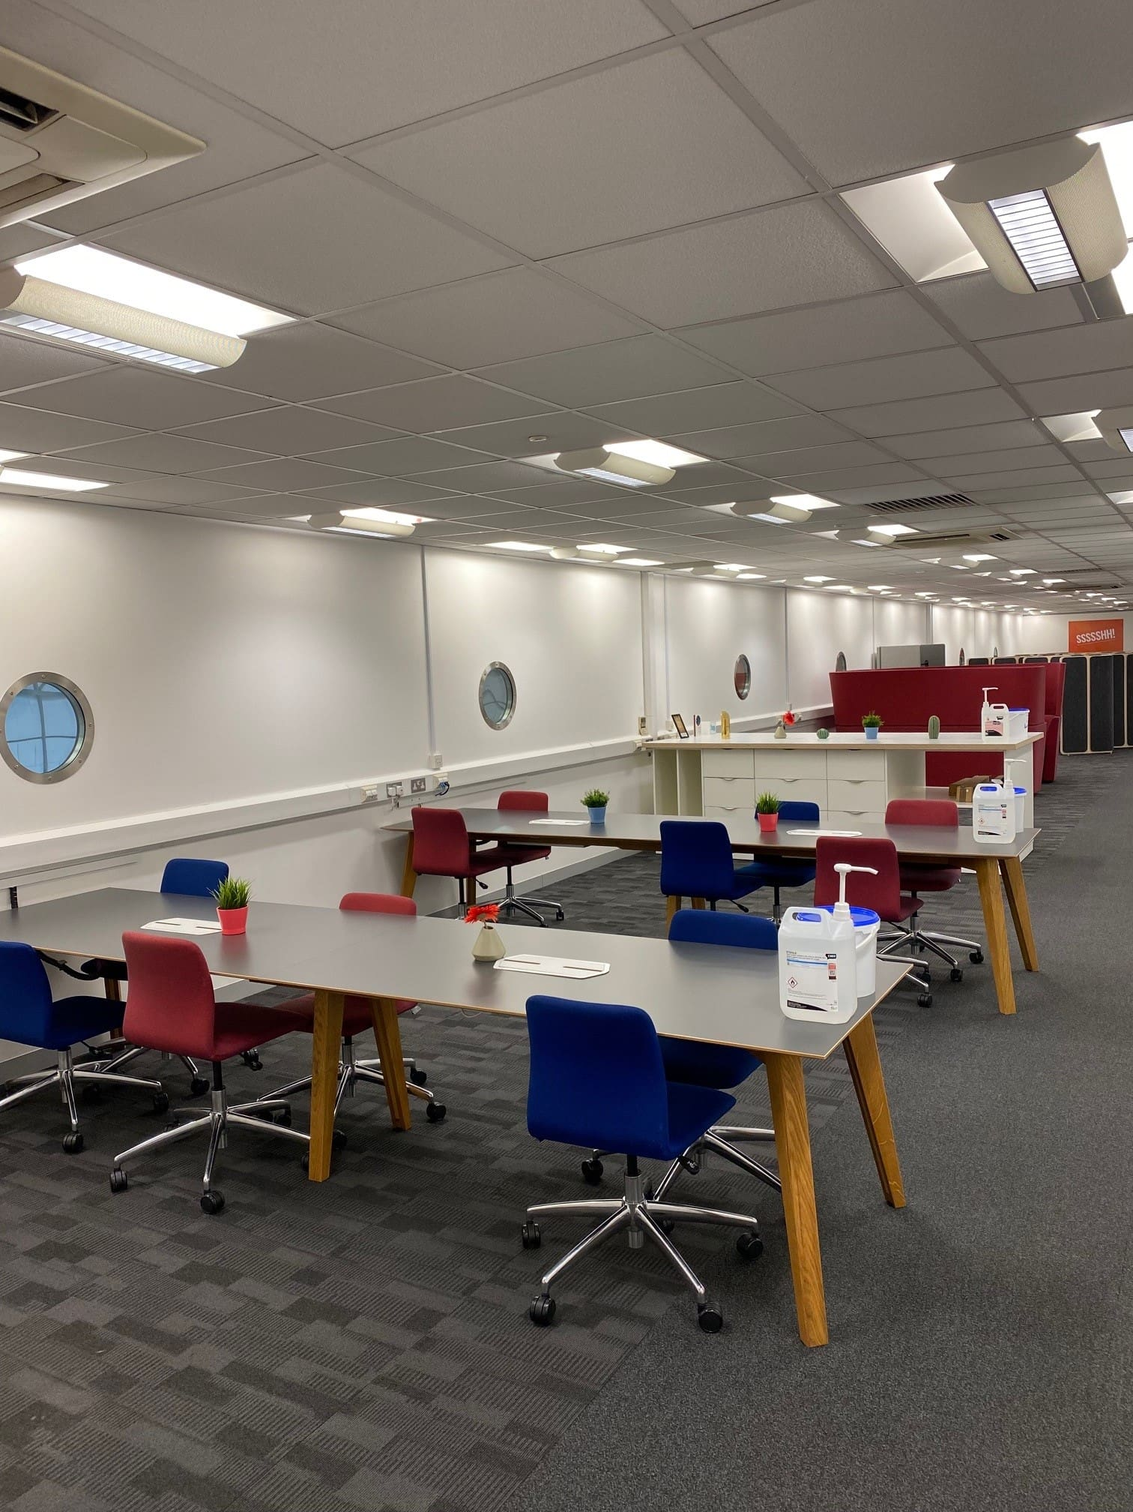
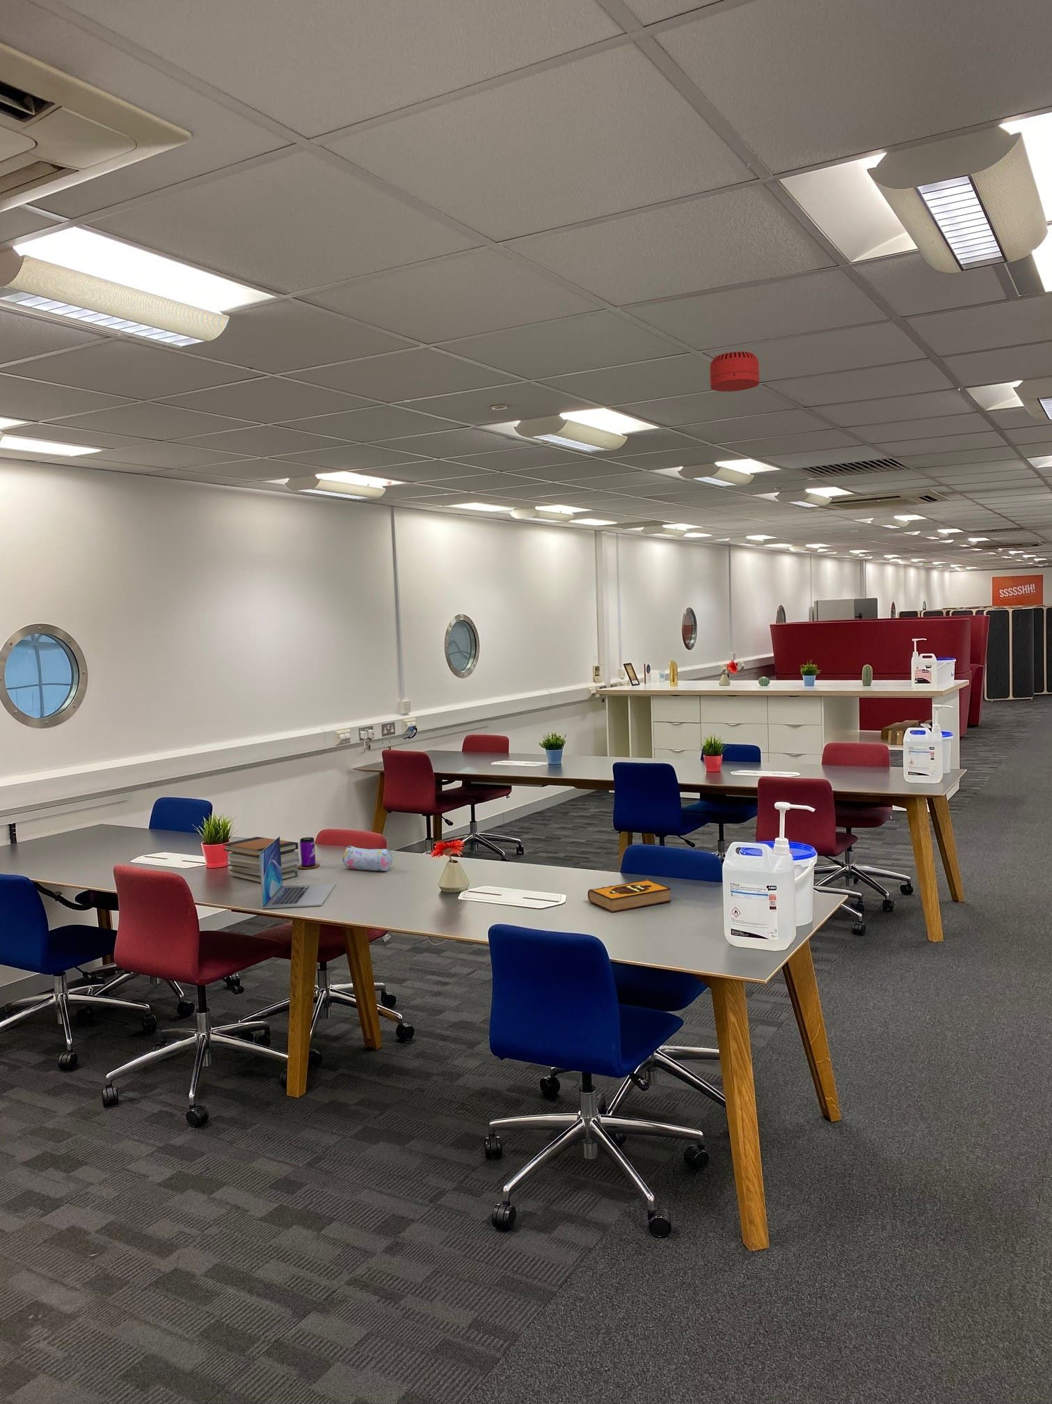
+ book stack (259, 859)
+ hardback book (629, 894)
+ beverage can (307, 852)
+ smoke detector (734, 370)
+ laptop (299, 886)
+ pencil case (367, 858)
